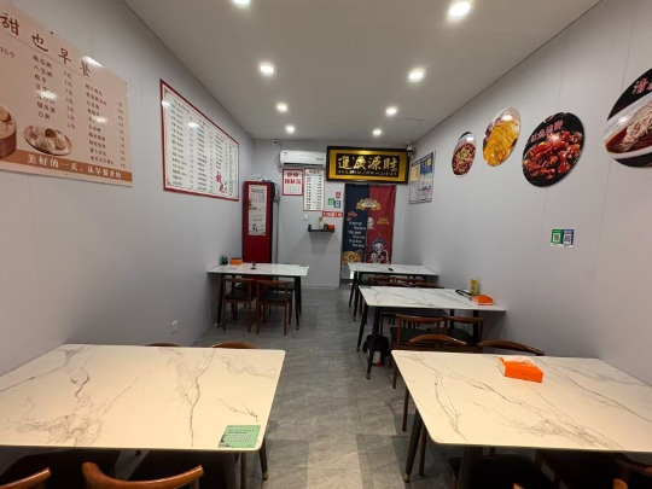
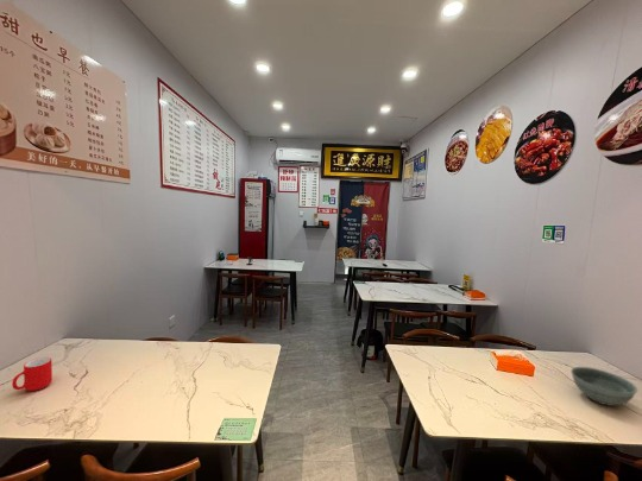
+ bowl (600, 388)
+ cup (32, 376)
